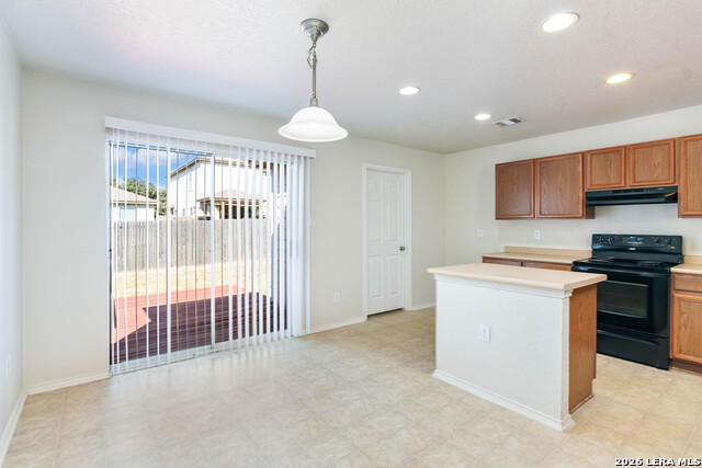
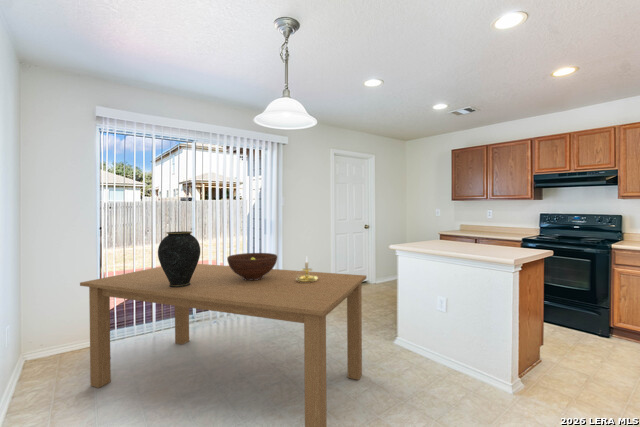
+ fruit bowl (252, 267)
+ vase (179, 258)
+ candle holder (305, 268)
+ dining table (232, 313)
